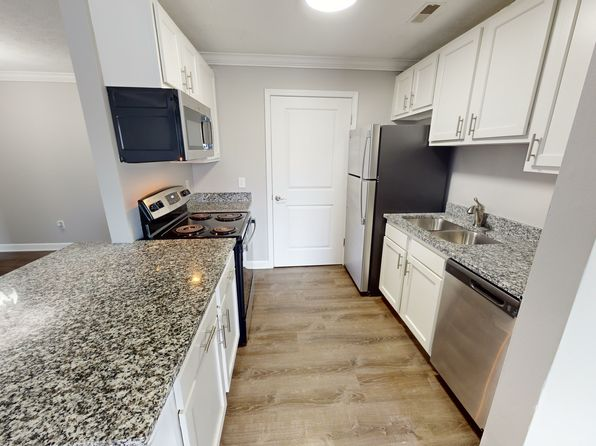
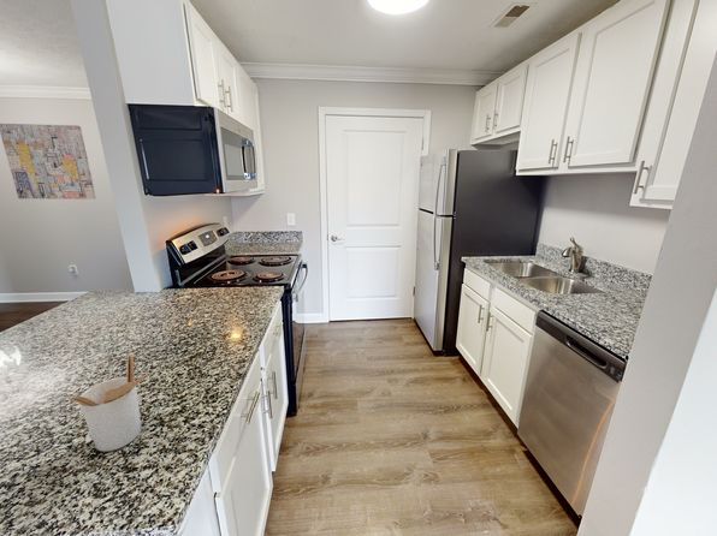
+ utensil holder (118, 405)
+ wall art (48, 162)
